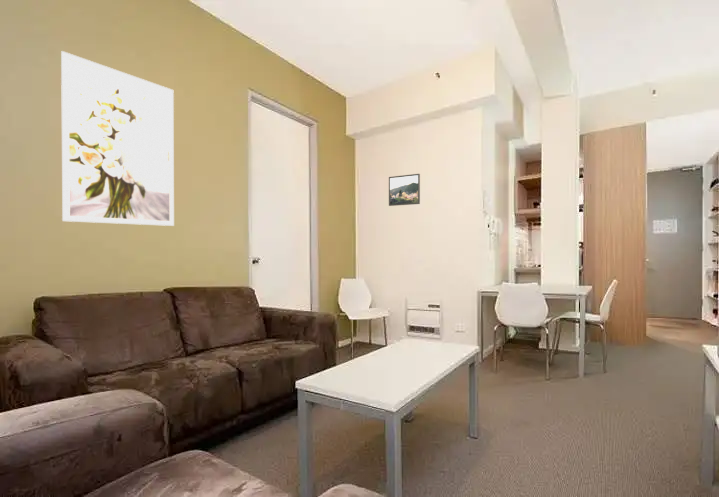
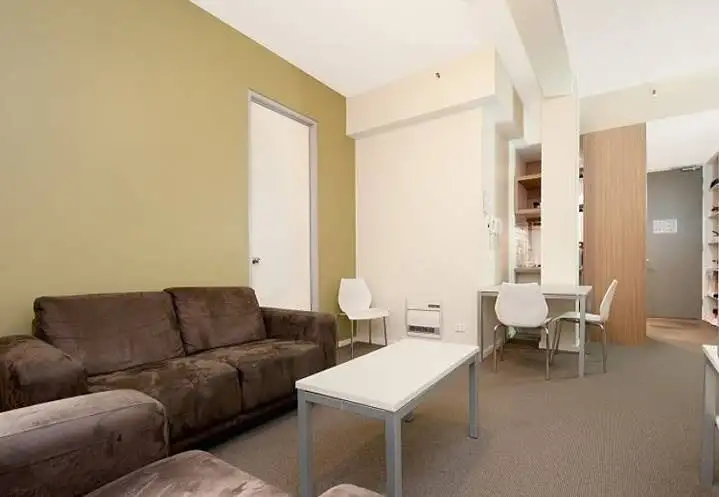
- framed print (403, 190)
- wall art (123, 148)
